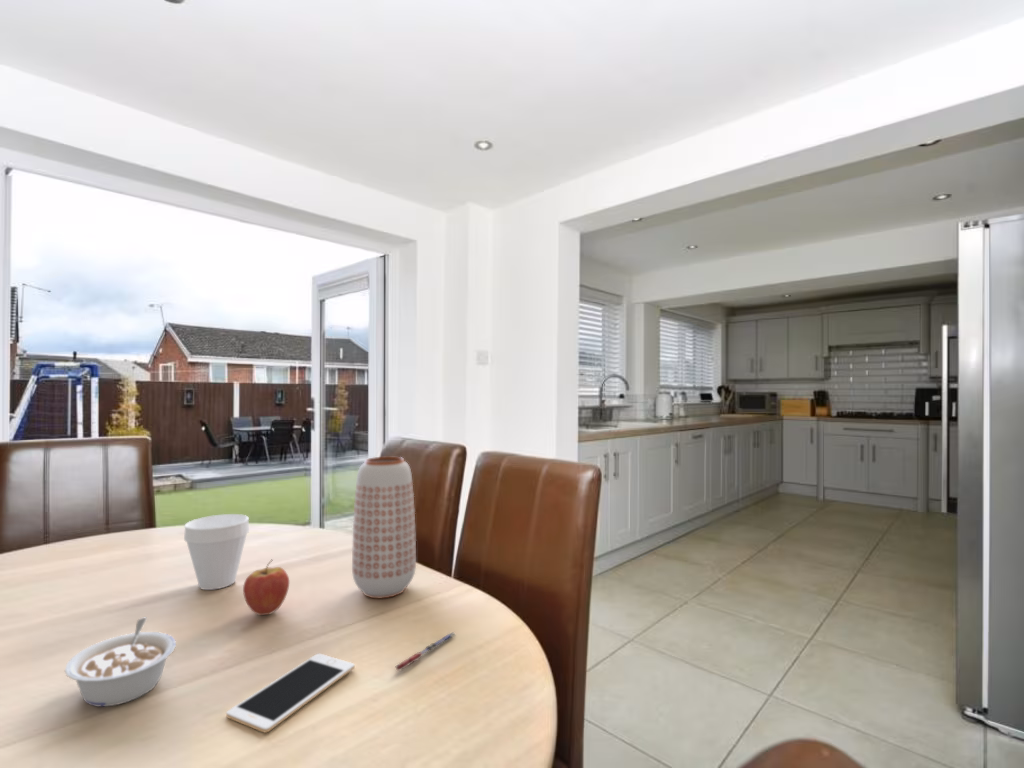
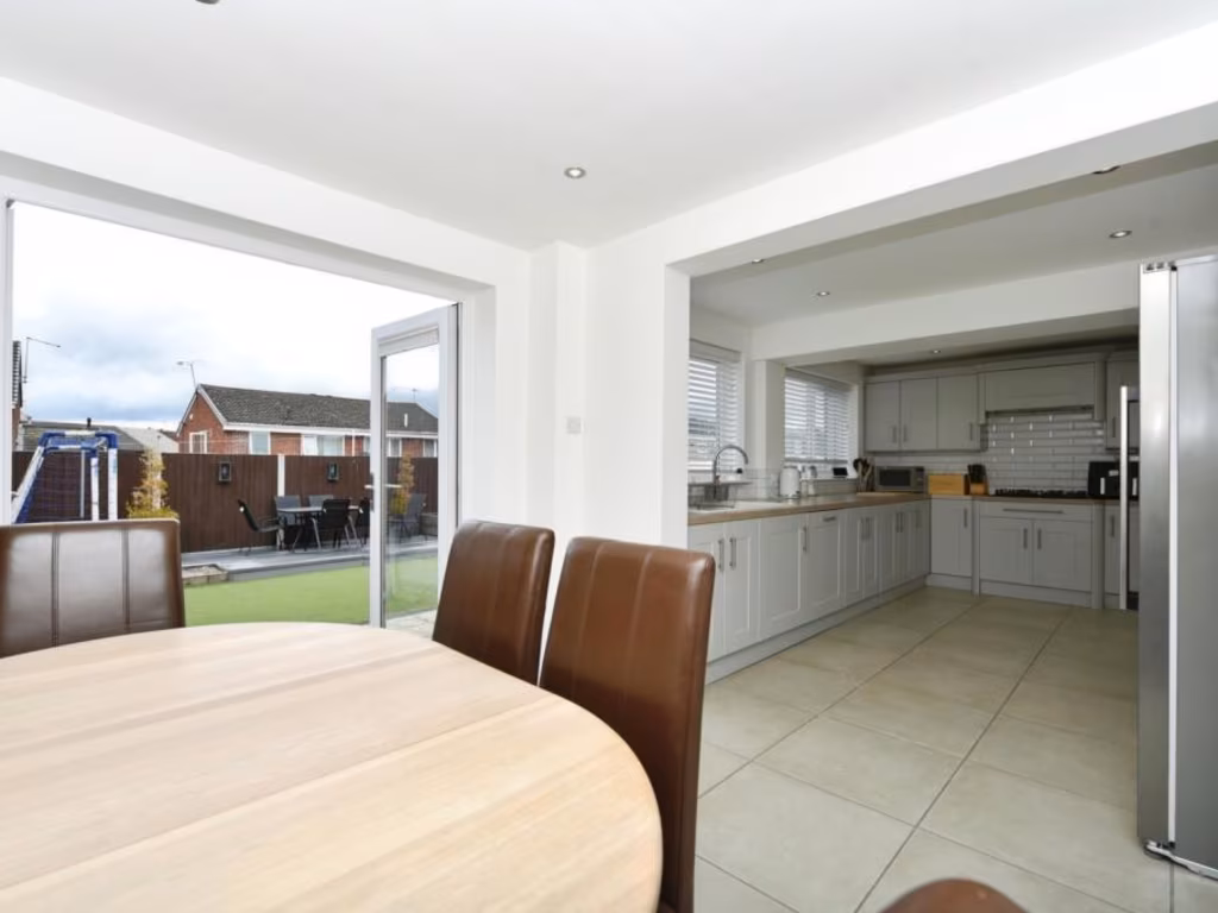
- cell phone (295, 688)
- legume (121, 666)
- fruit (266, 586)
- cup (217, 552)
- planter (384, 524)
- pen (427, 648)
